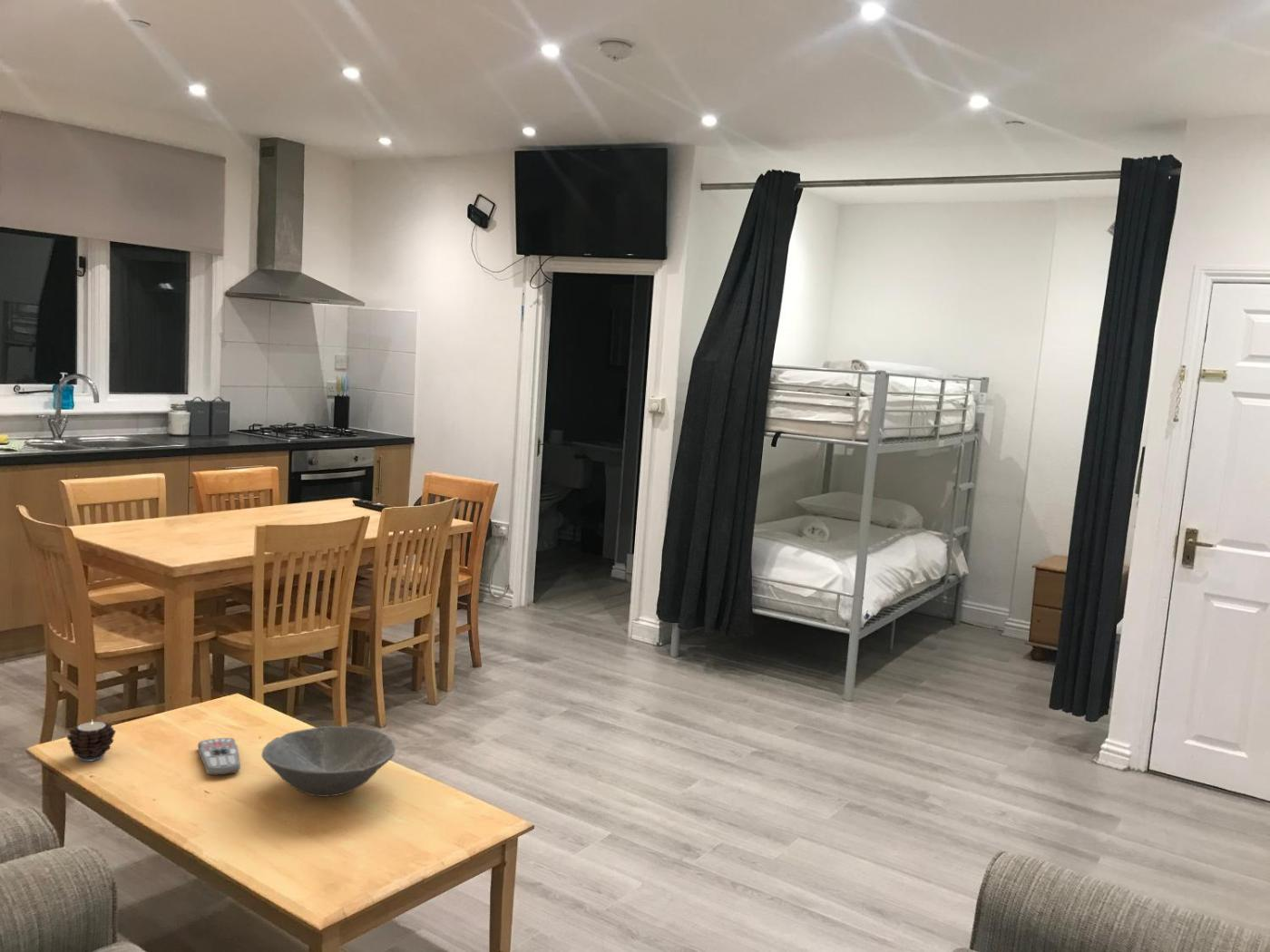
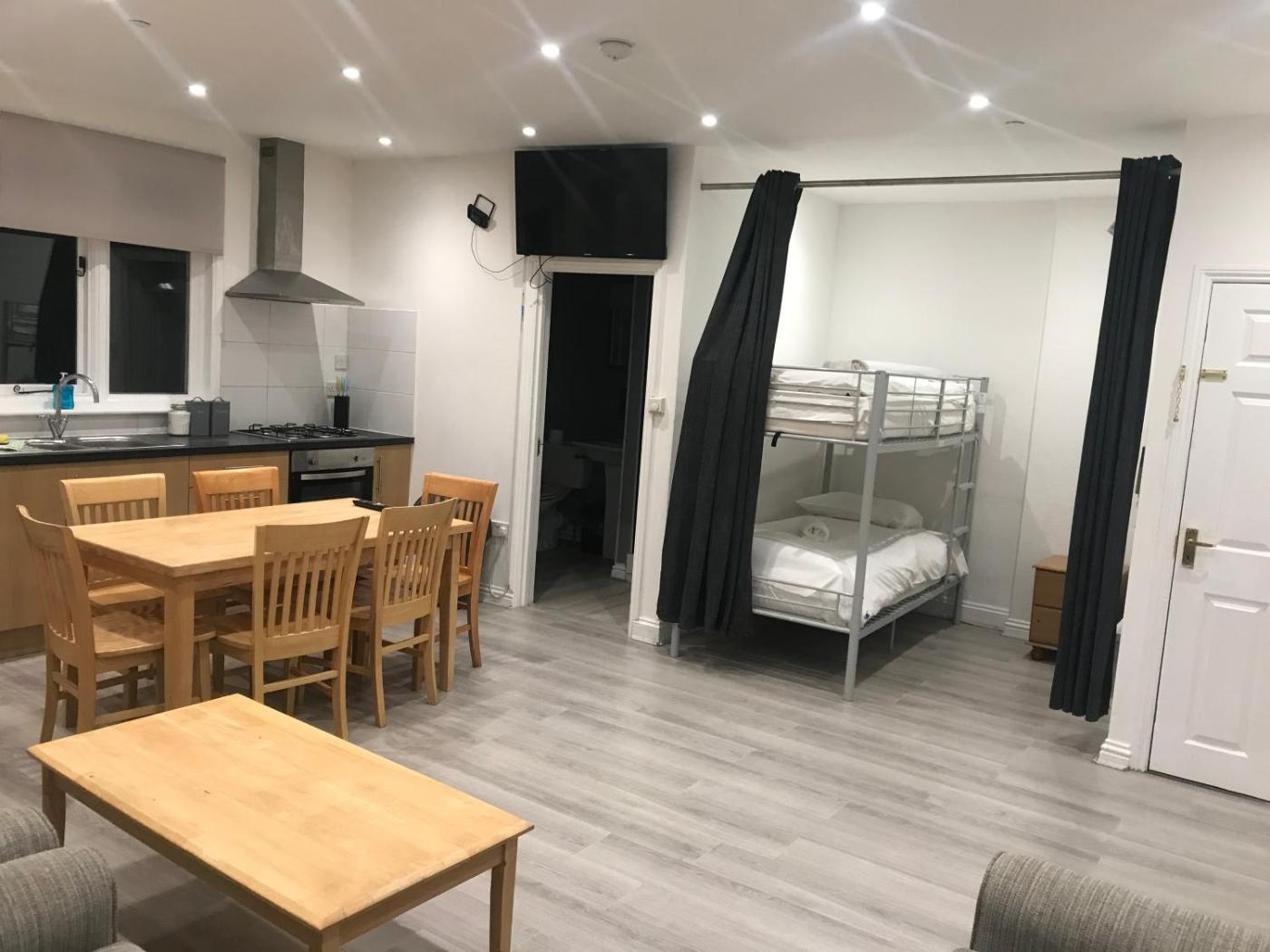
- bowl (328, 768)
- candle (91, 738)
- remote control (220, 756)
